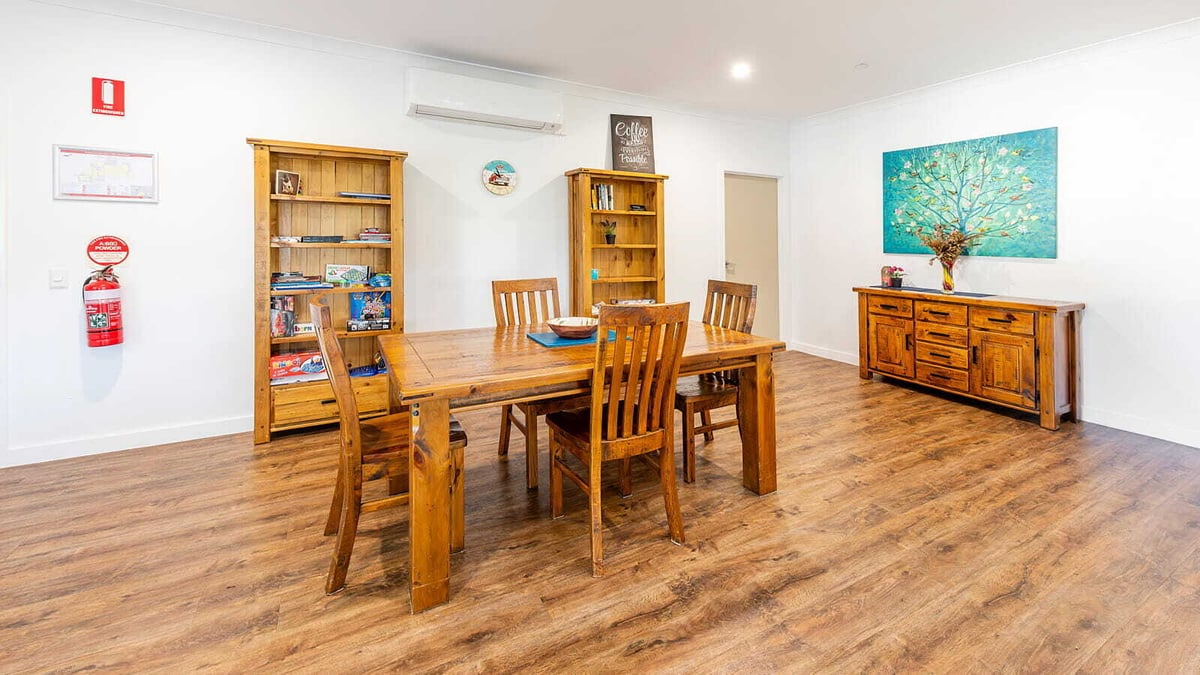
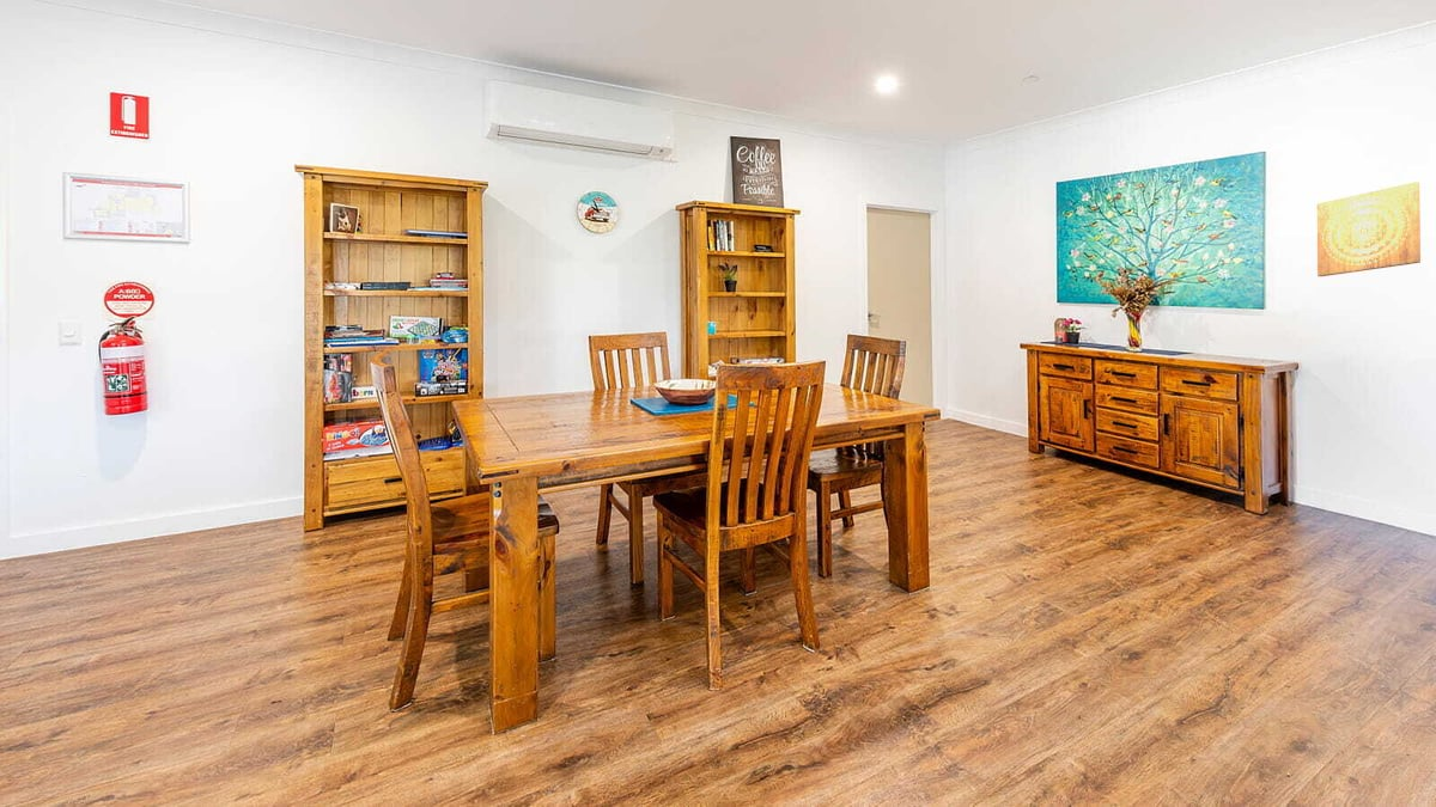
+ wall art (1365, 231)
